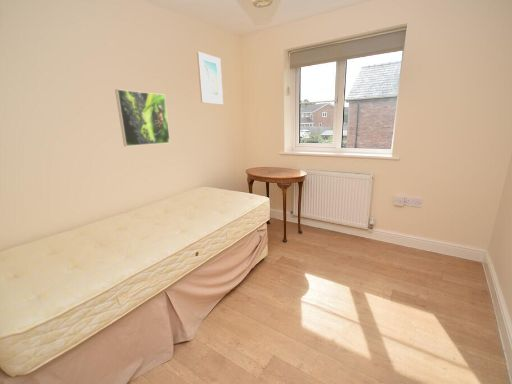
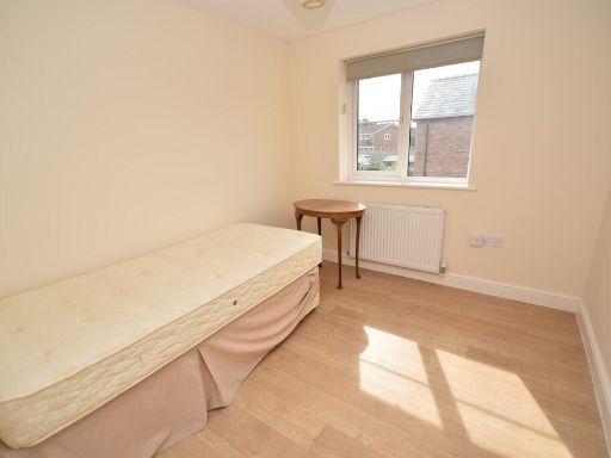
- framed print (145, 119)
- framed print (210, 79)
